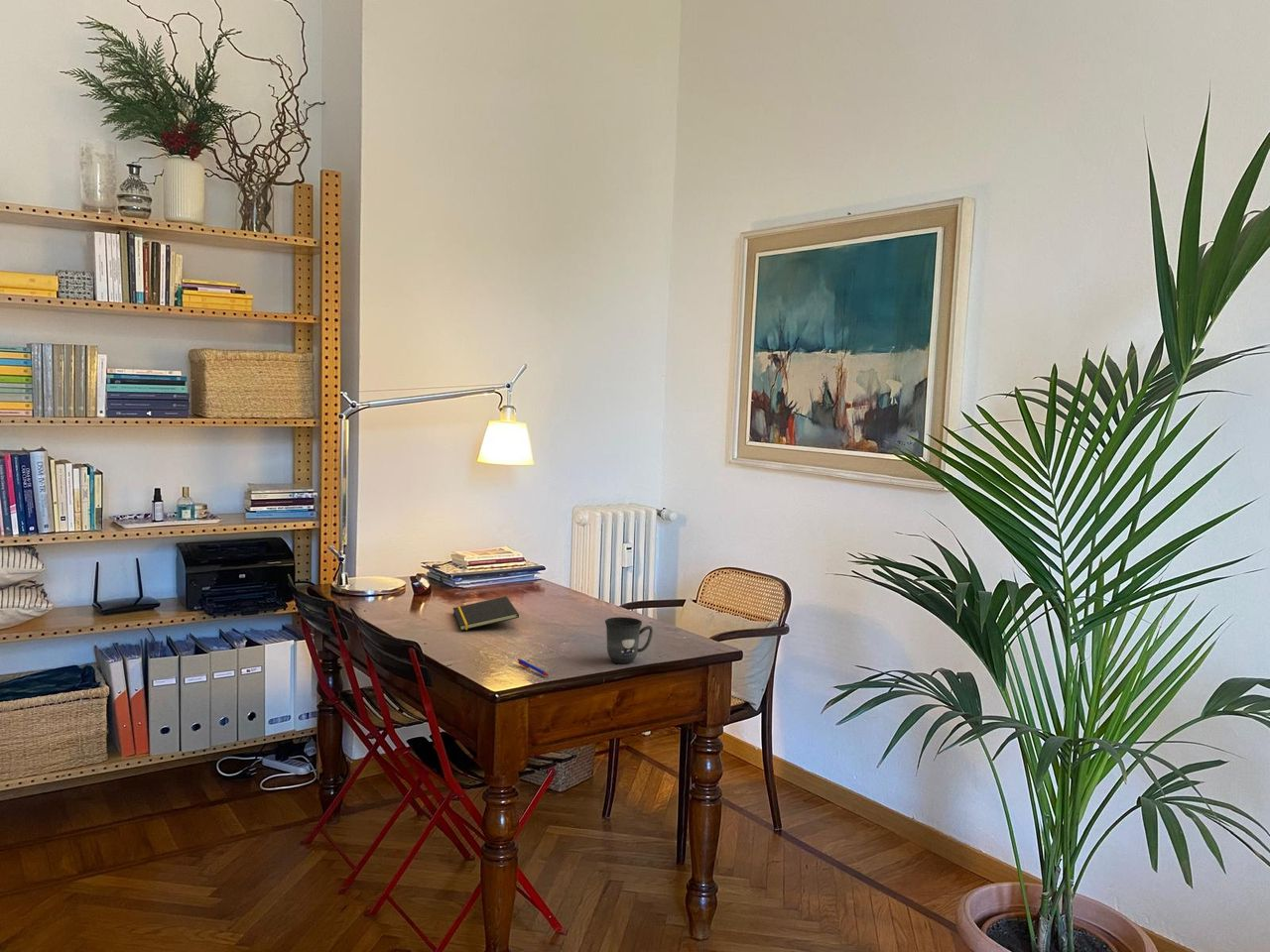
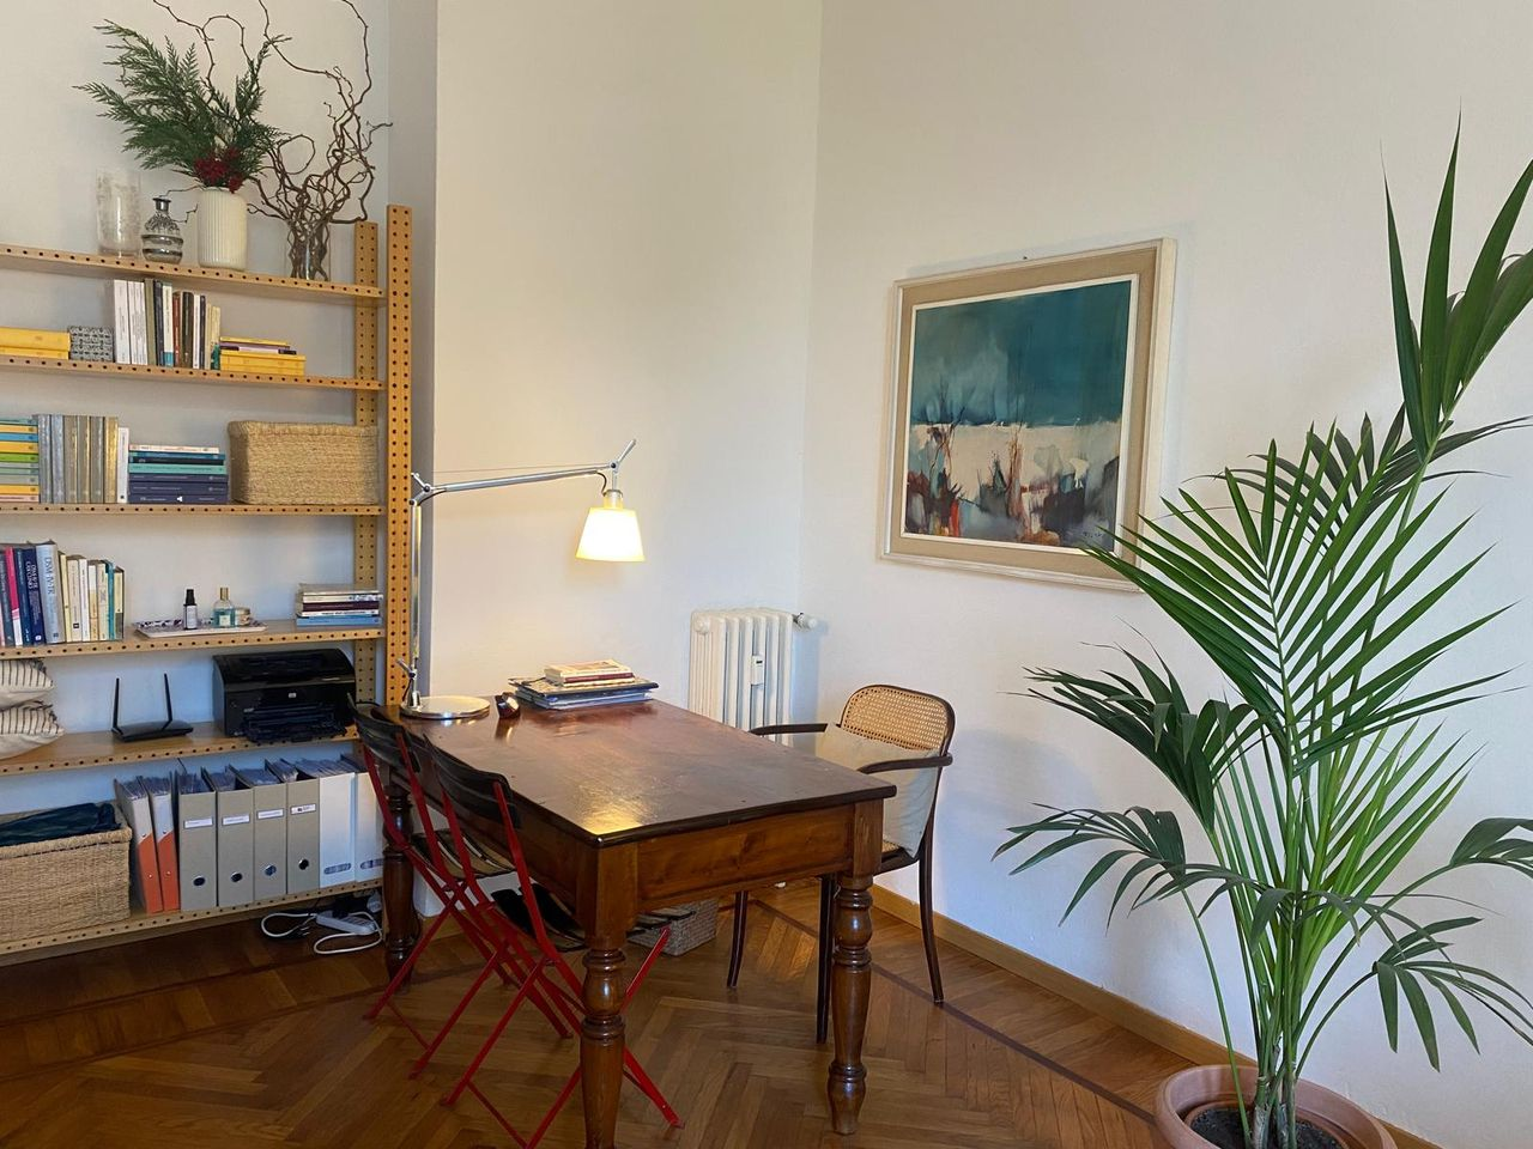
- mug (629, 640)
- pen (533, 667)
- notepad (484, 612)
